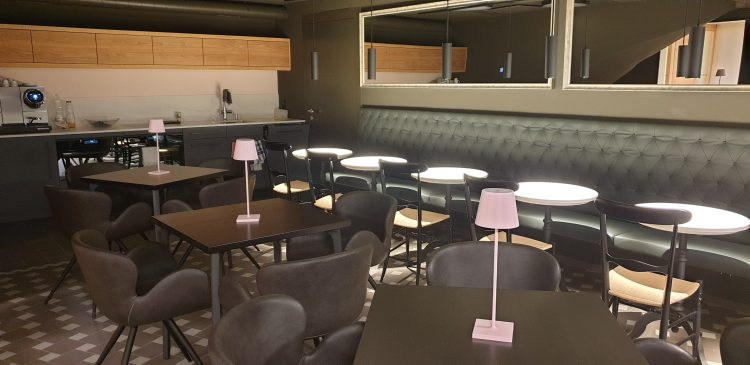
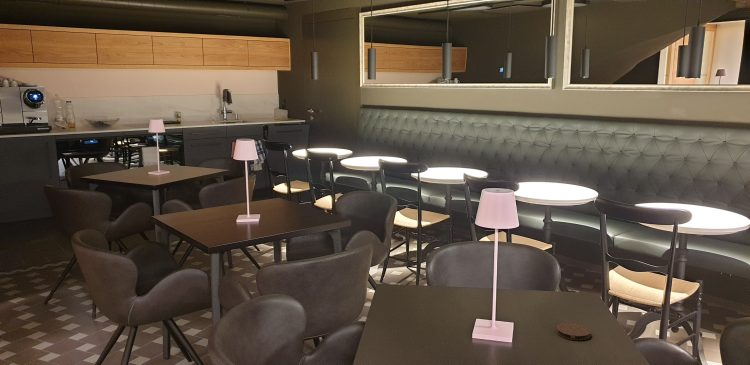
+ coaster (573, 331)
